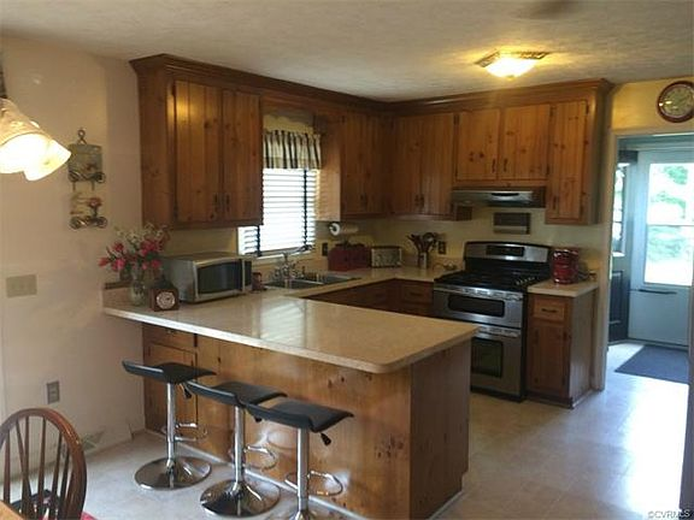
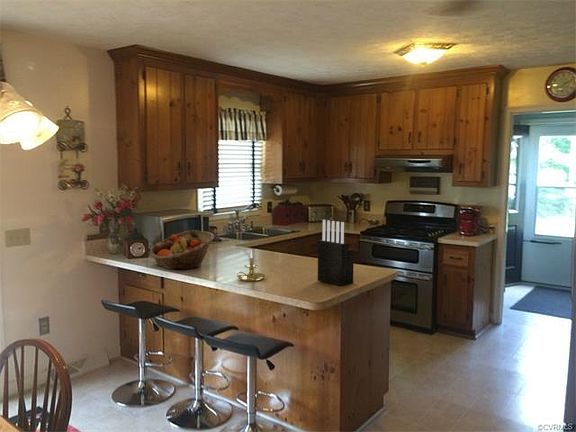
+ knife block (337, 251)
+ fruit basket (182, 249)
+ candle holder (249, 265)
